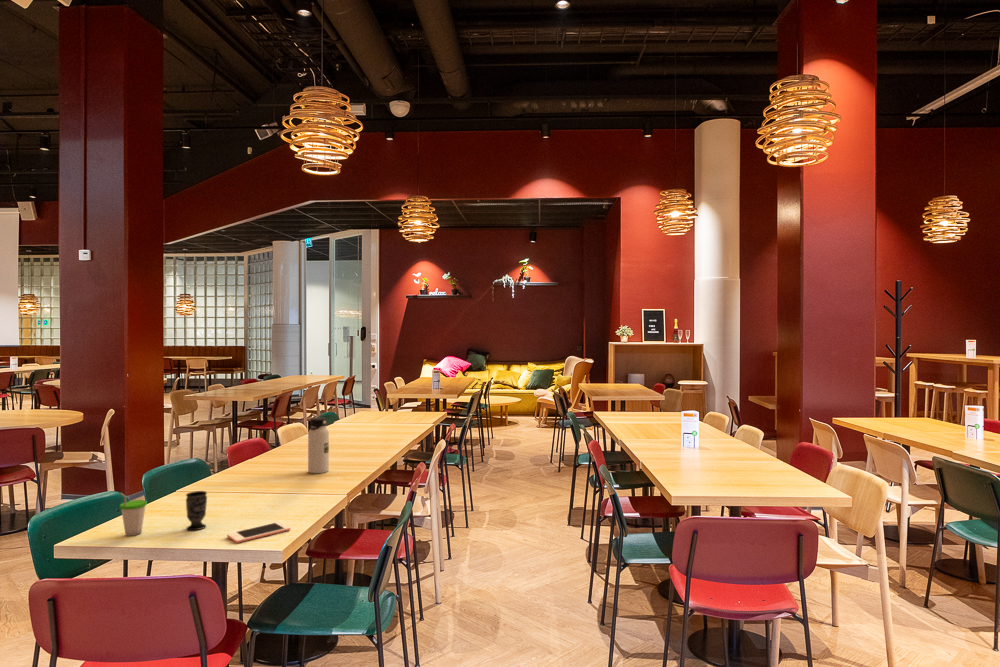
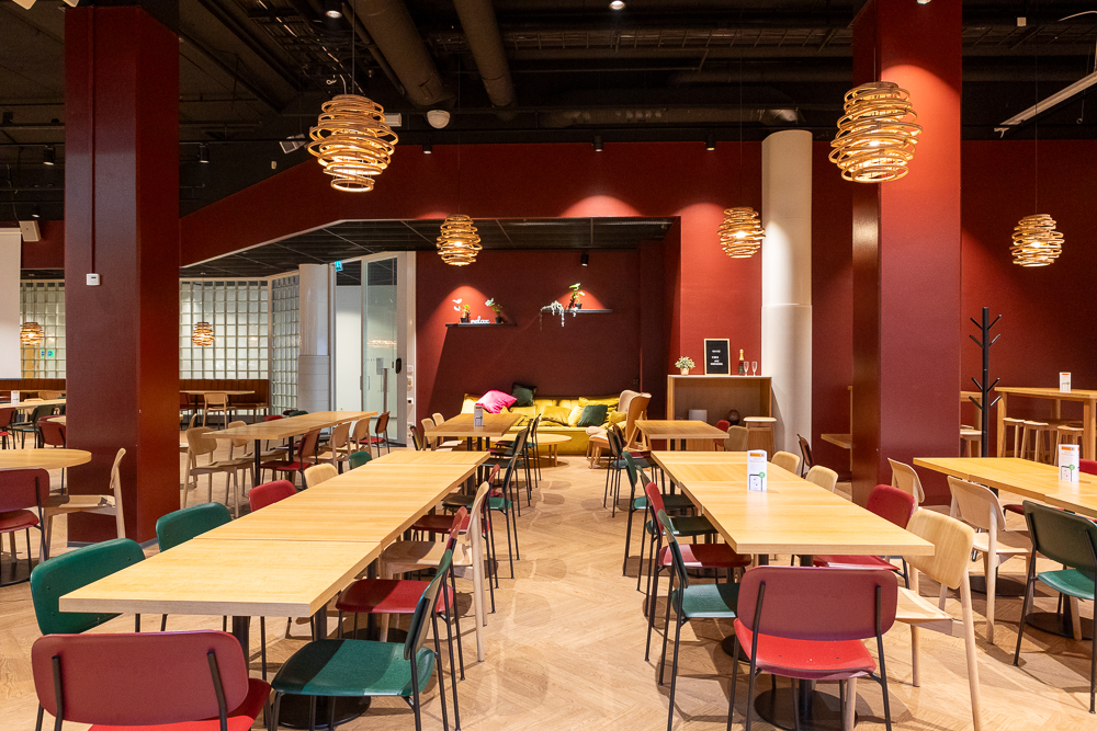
- cup (133, 511)
- water bottle (318, 444)
- cell phone (259, 531)
- cup (196, 510)
